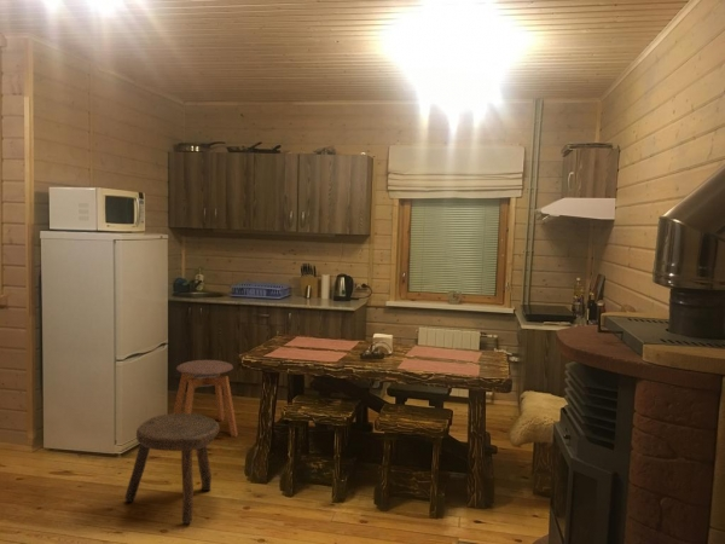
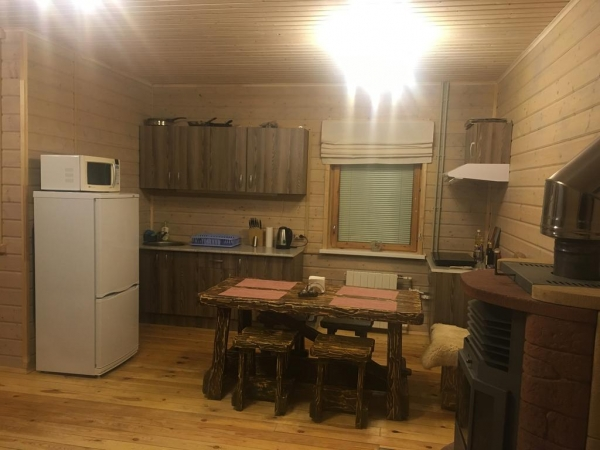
- stool (202, 386)
- stool (181, 463)
